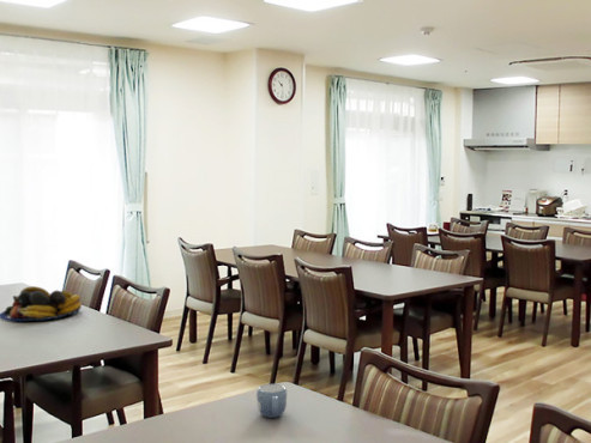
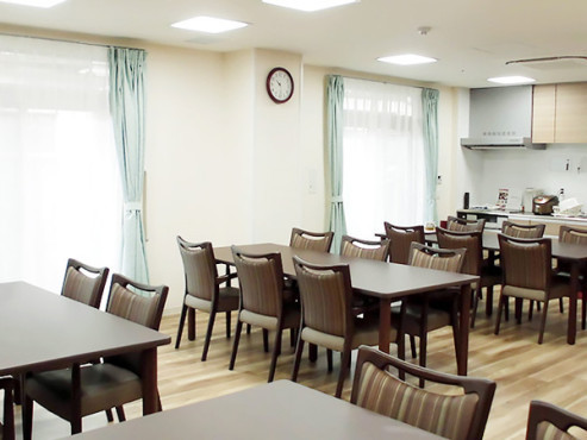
- fruit bowl (40, 299)
- mug (272, 403)
